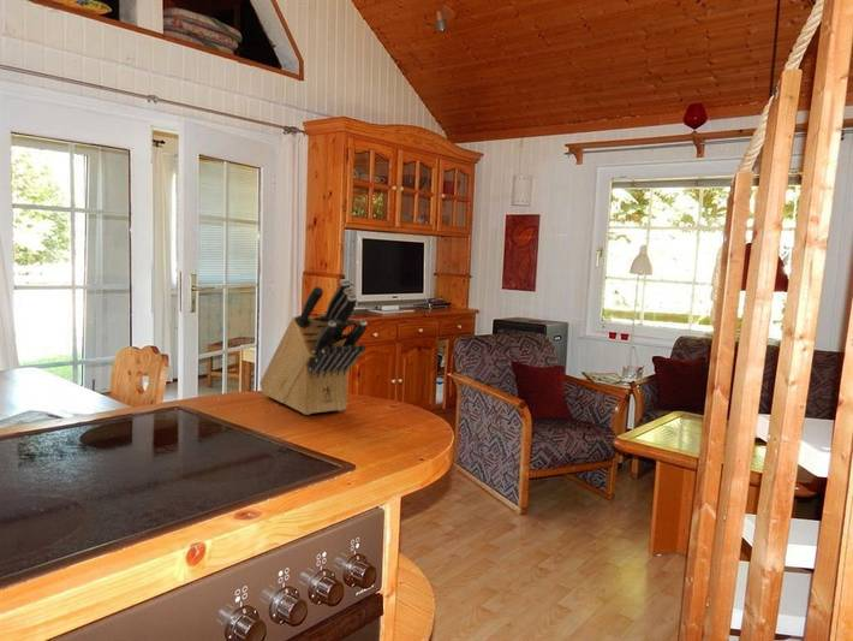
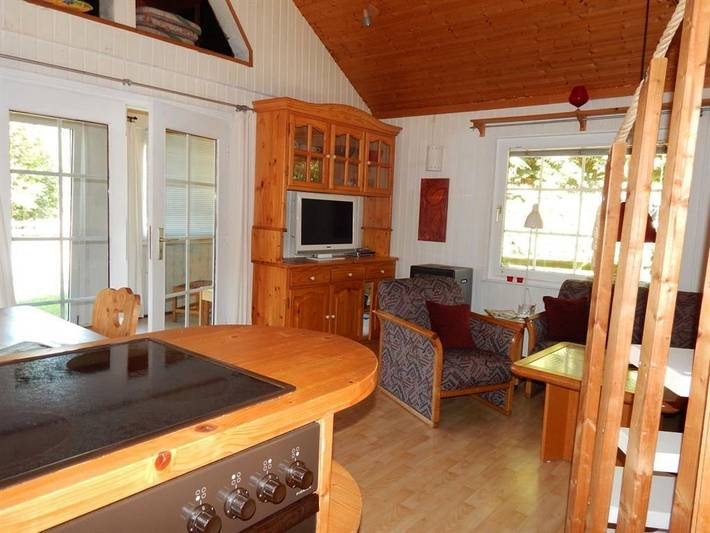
- knife block (311, 342)
